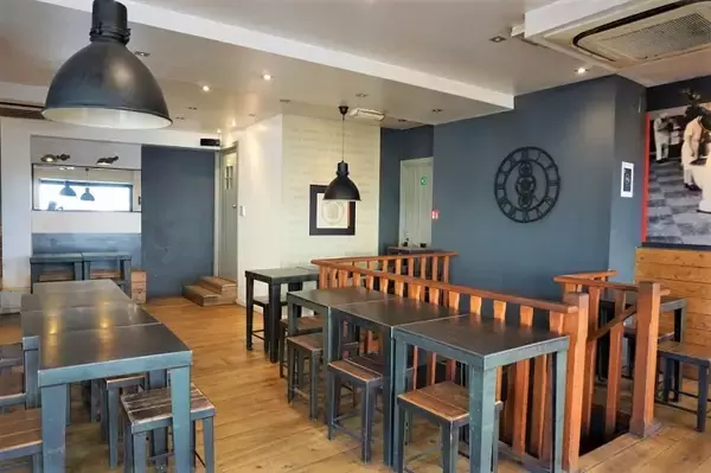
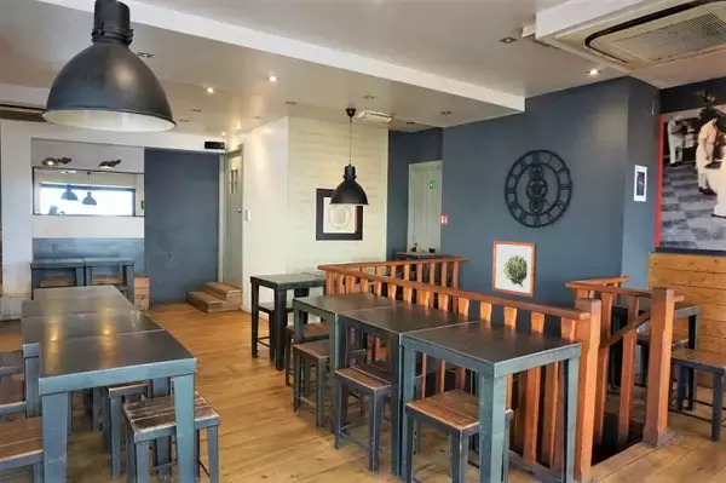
+ wall art (513, 268)
